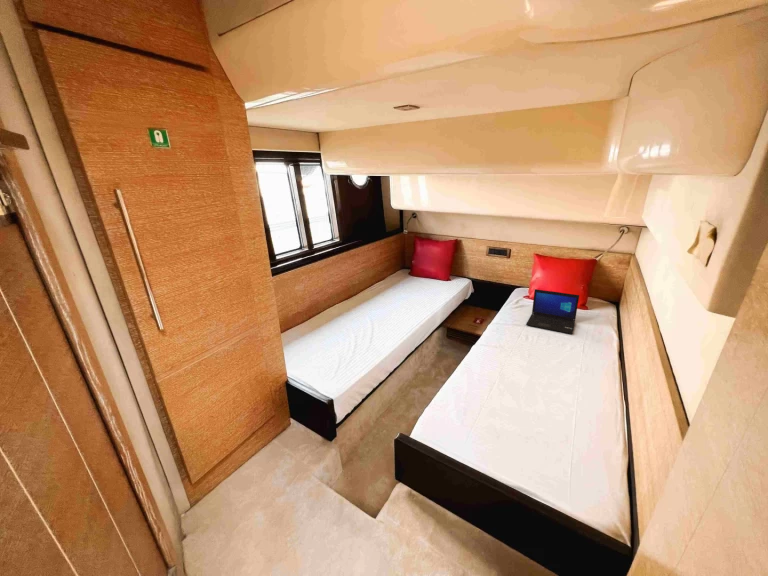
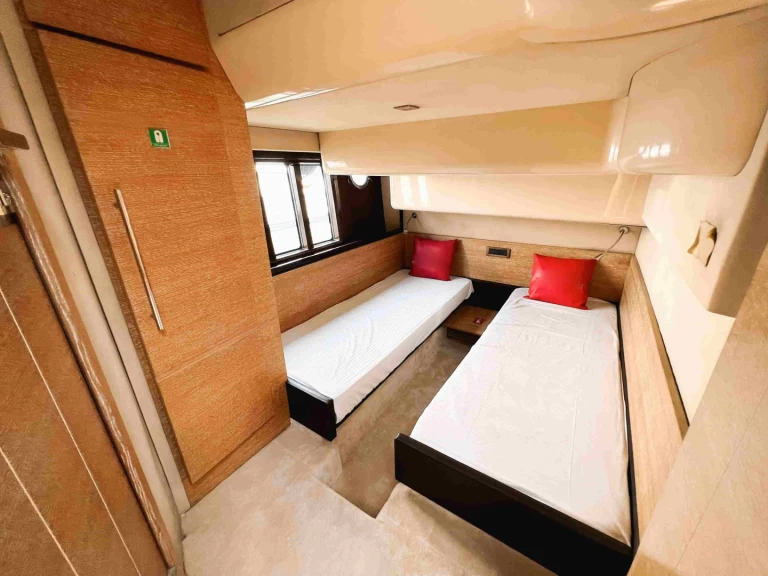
- laptop (552, 310)
